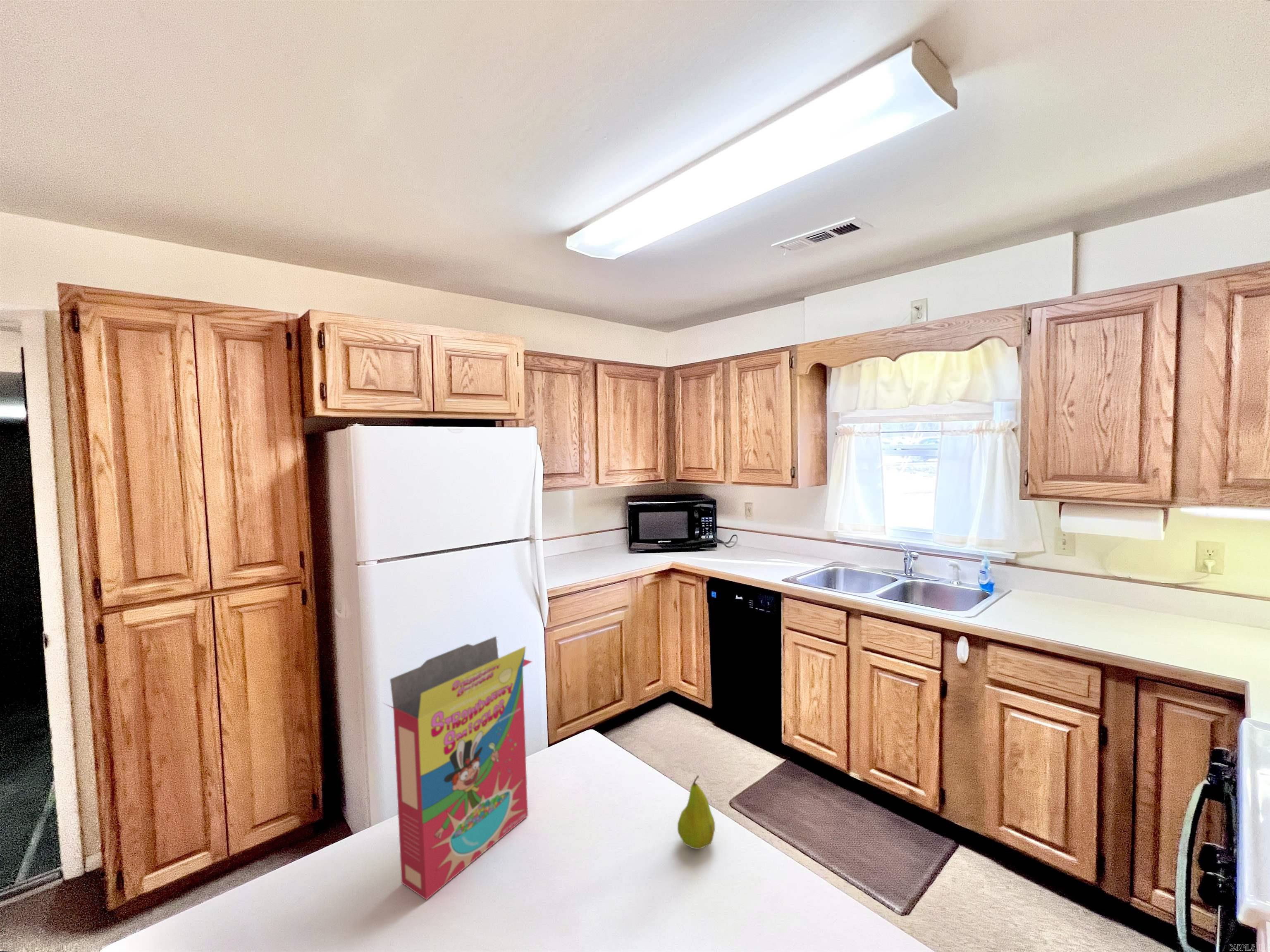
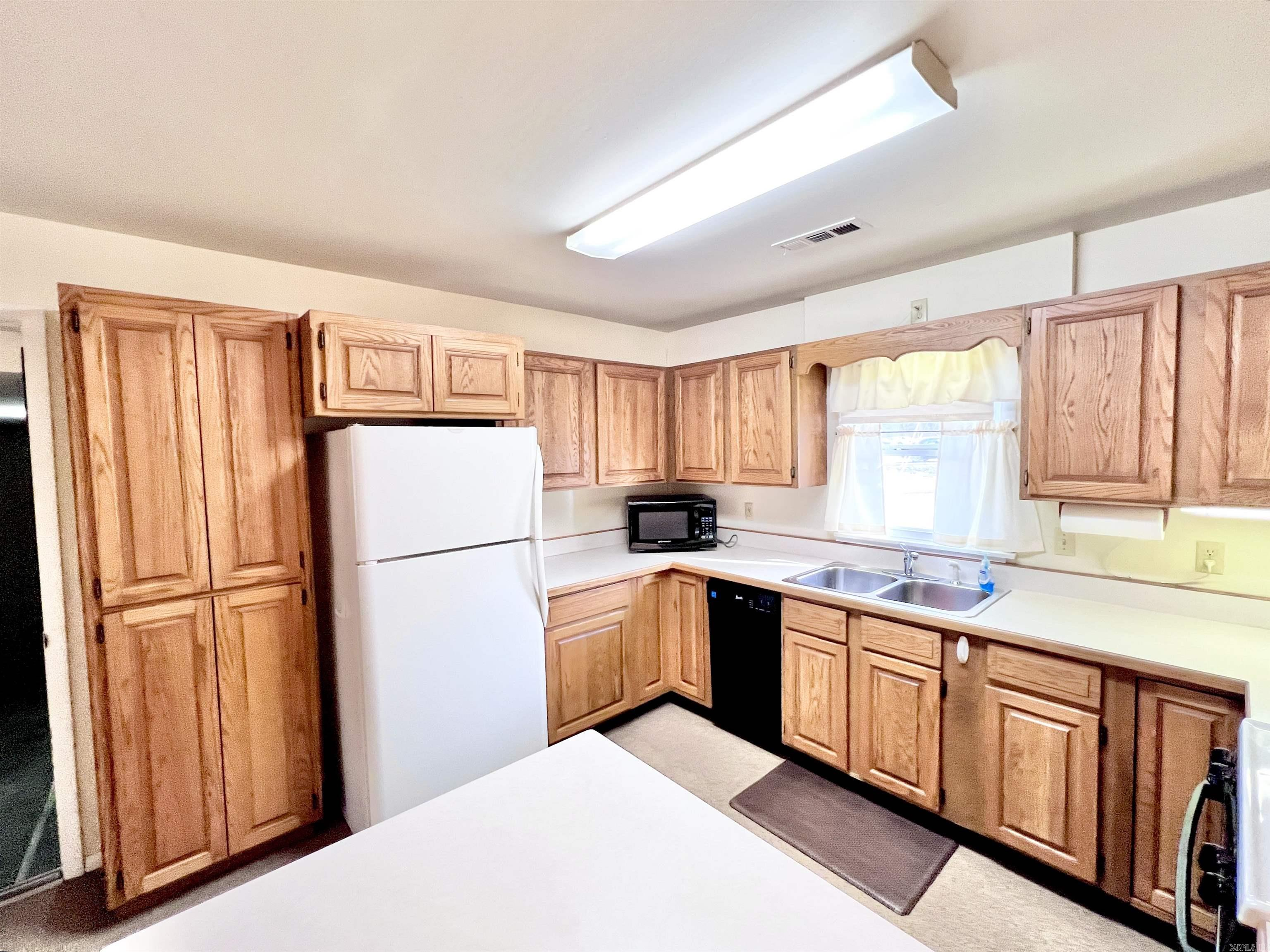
- fruit (696, 808)
- cereal box (468, 751)
